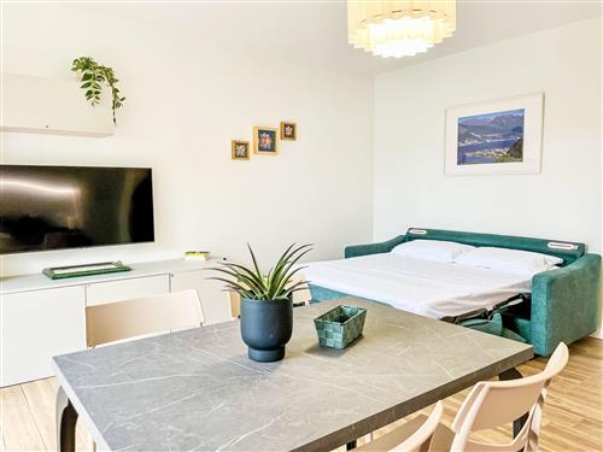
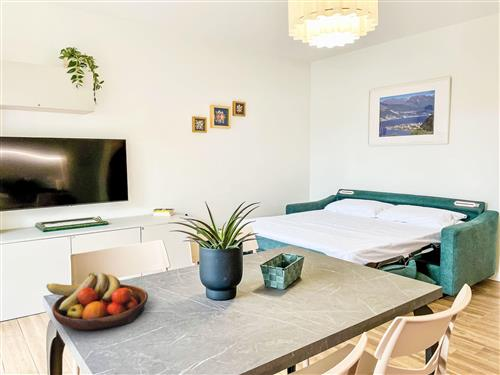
+ fruit bowl (100, 296)
